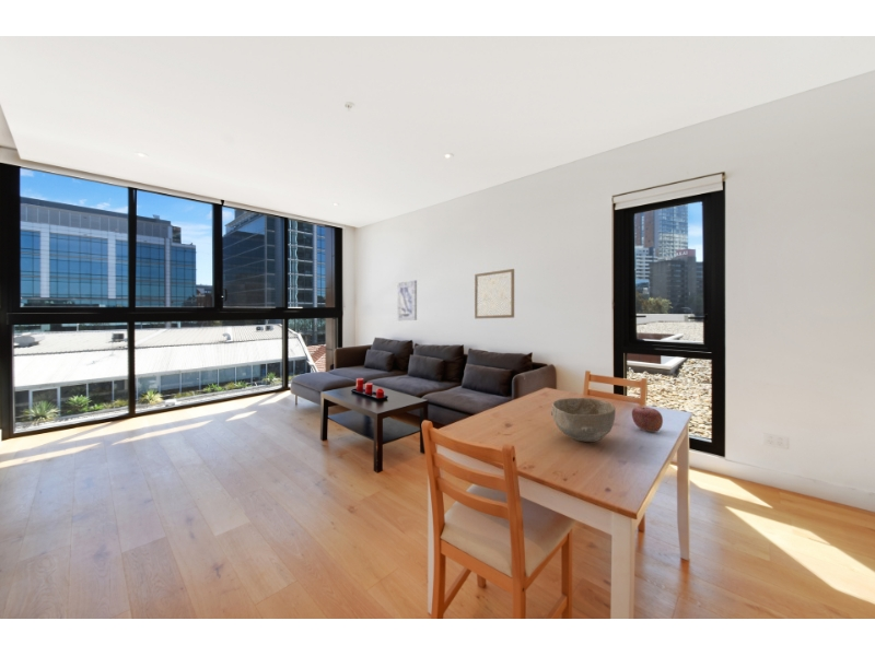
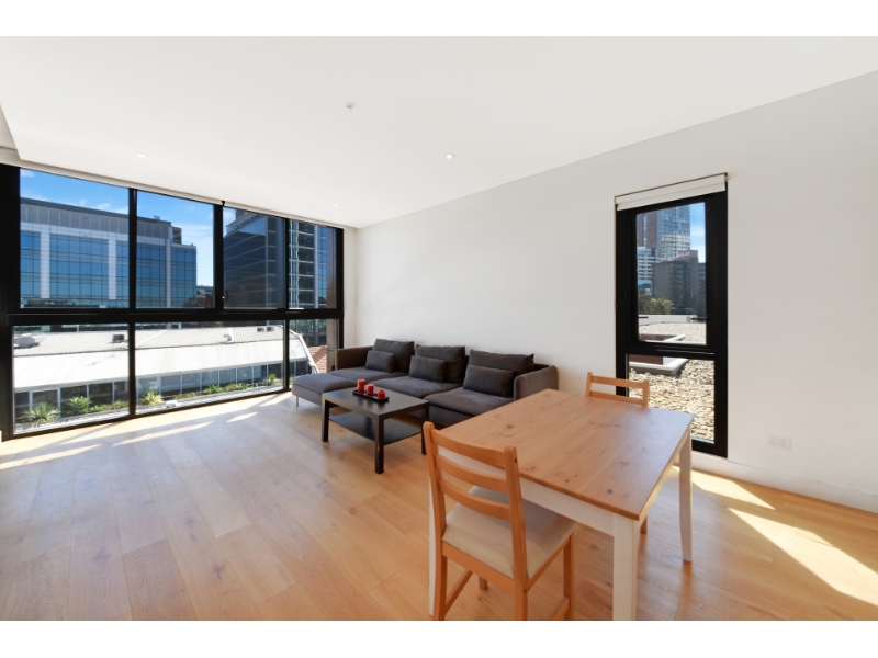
- bowl (581, 421)
- wall art (407, 301)
- apple (646, 419)
- wall art (491, 294)
